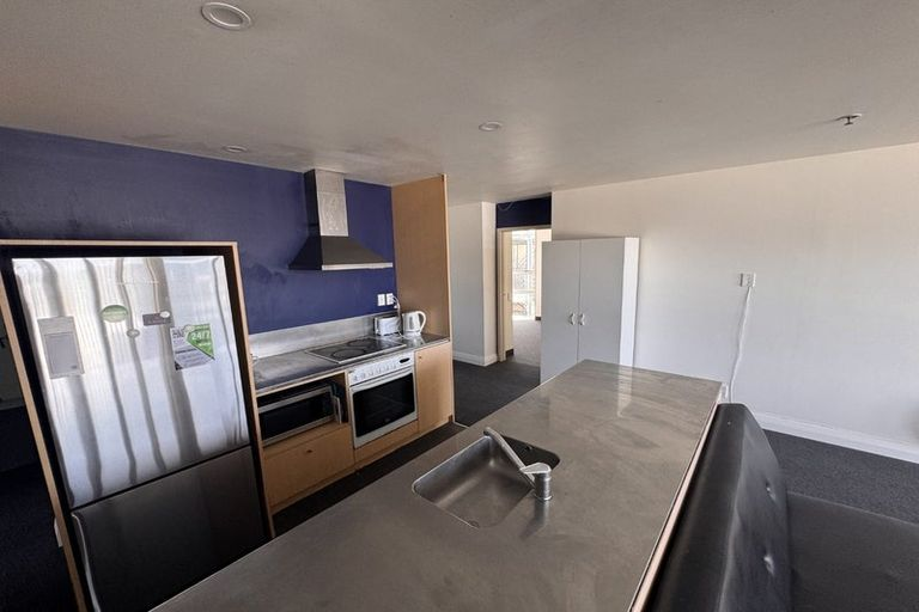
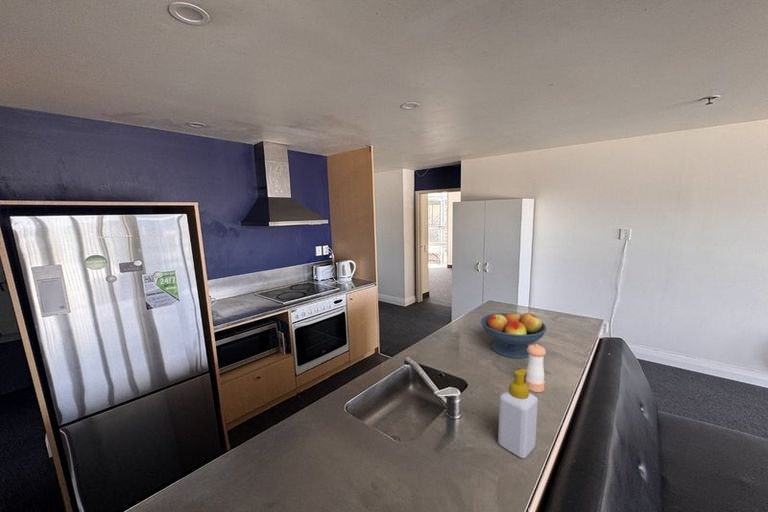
+ fruit bowl (512, 331)
+ pepper shaker (535, 366)
+ soap bottle (518, 409)
